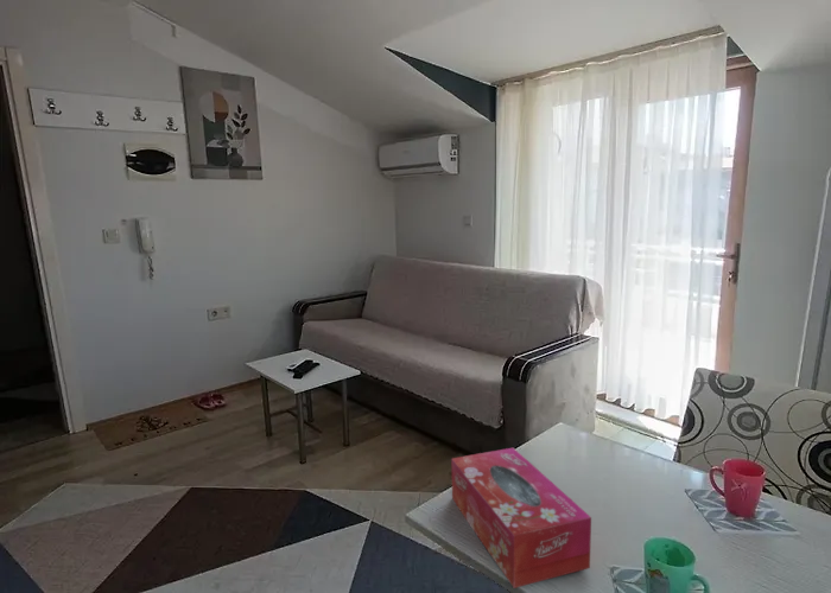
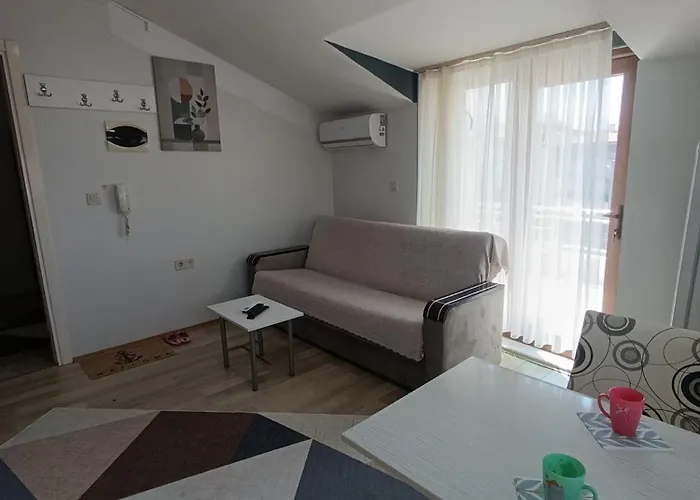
- tissue box (513, 508)
